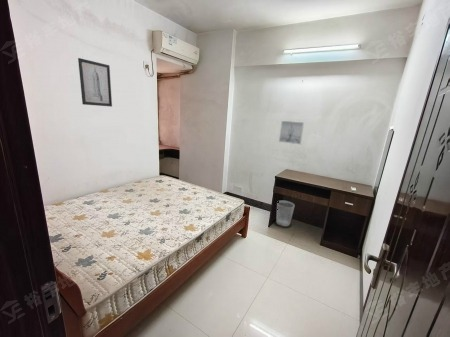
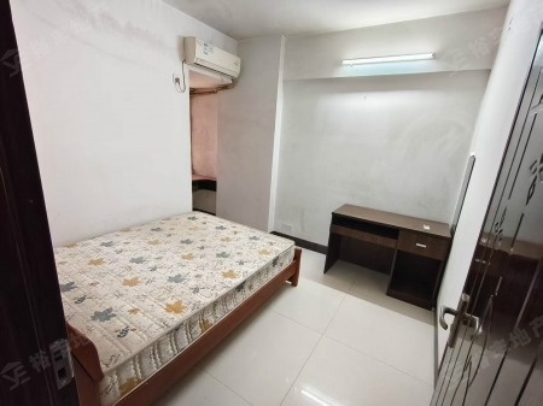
- wall art (96, 84)
- wall art (291, 132)
- wastebasket (284, 213)
